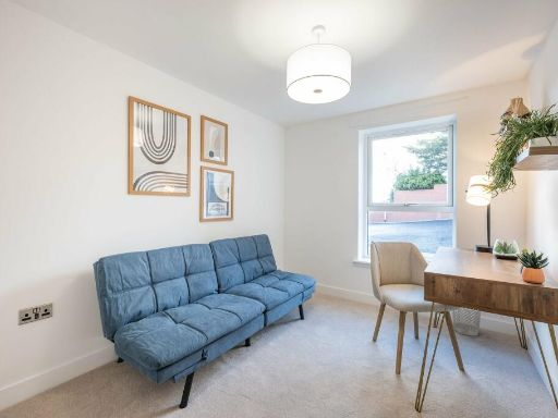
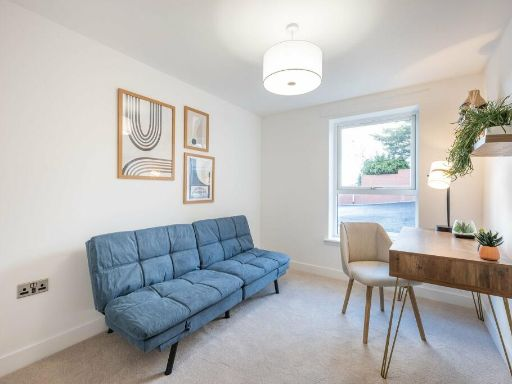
- wastebasket (465, 316)
